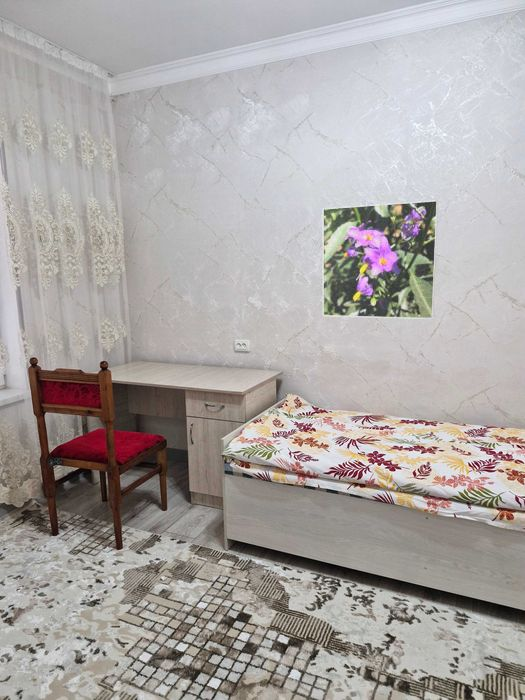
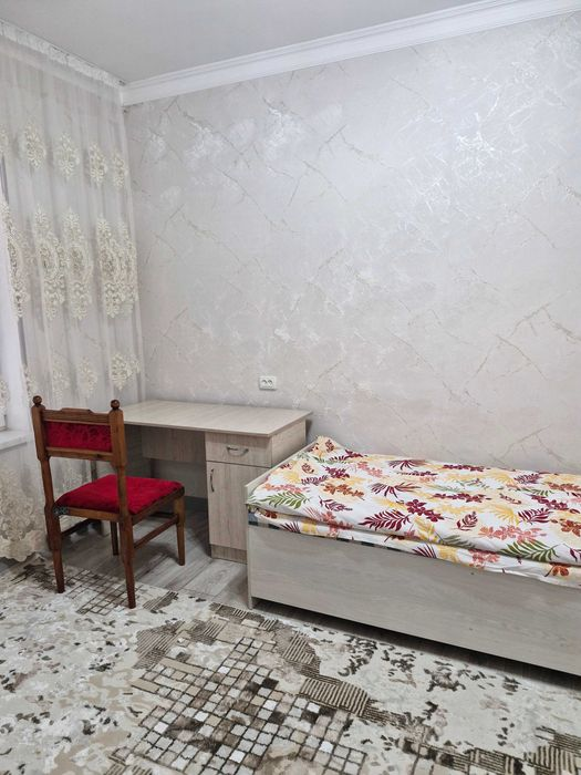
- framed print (376, 262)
